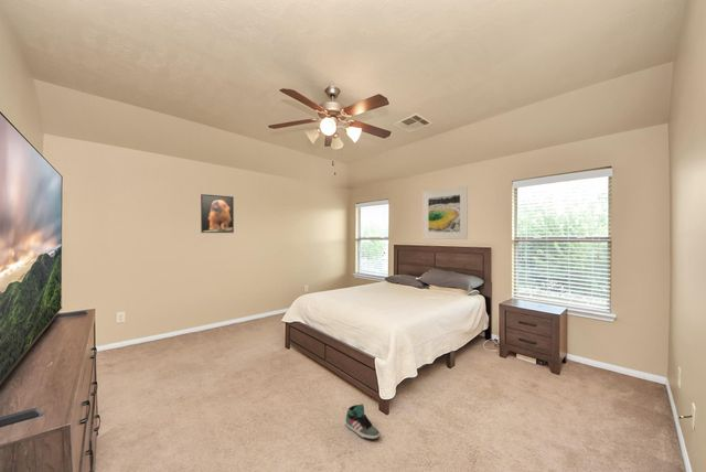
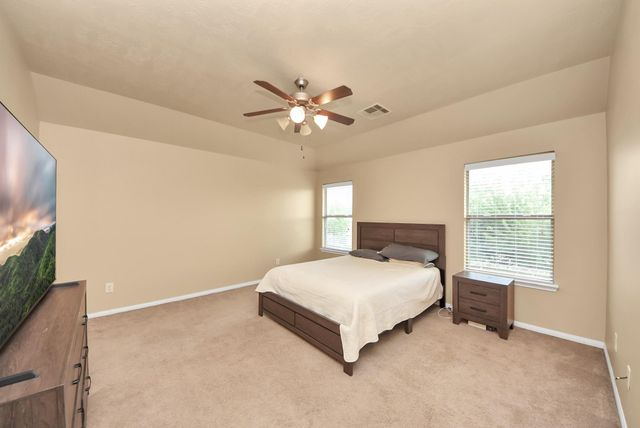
- sneaker (362, 418)
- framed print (443, 214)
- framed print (217, 214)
